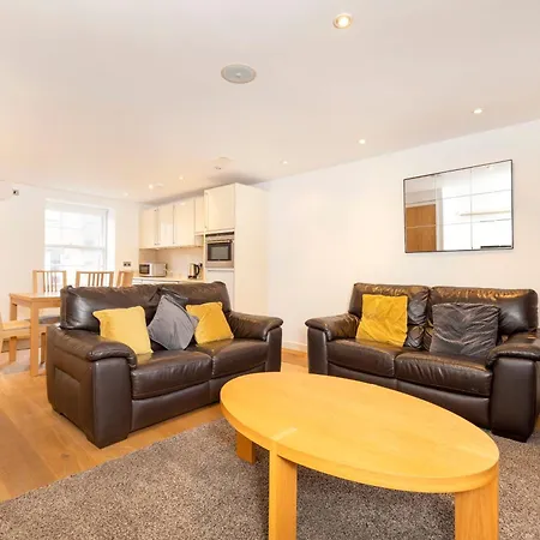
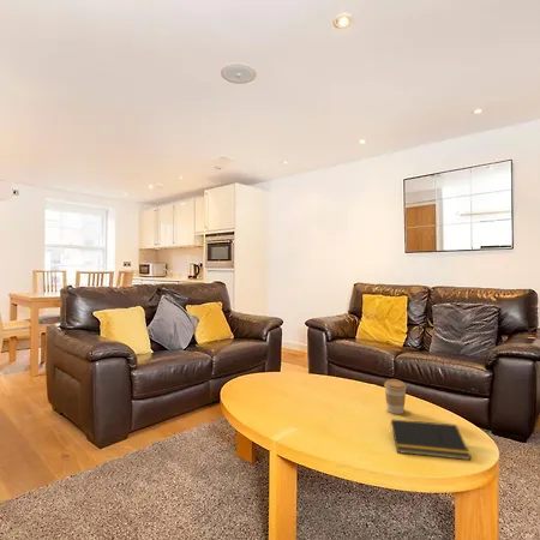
+ notepad (427, 437)
+ coffee cup (395, 396)
